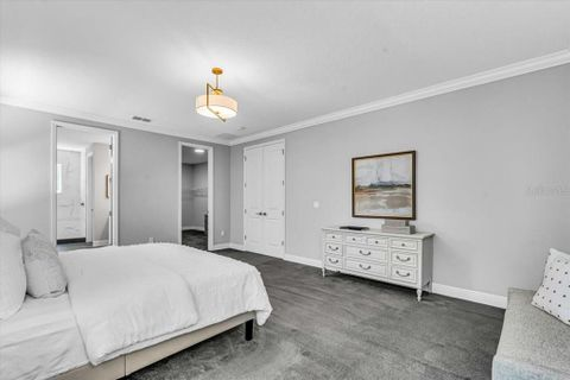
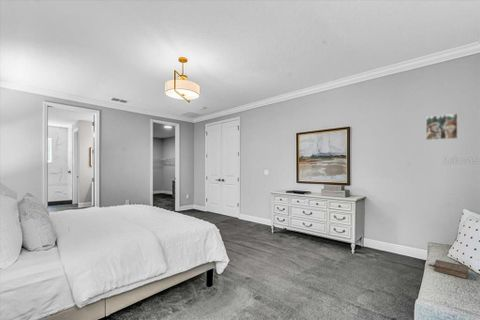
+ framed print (441, 127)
+ book (446, 267)
